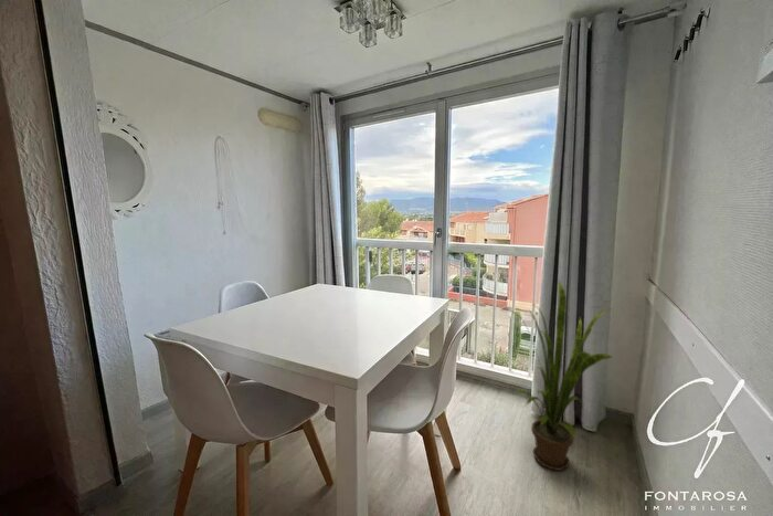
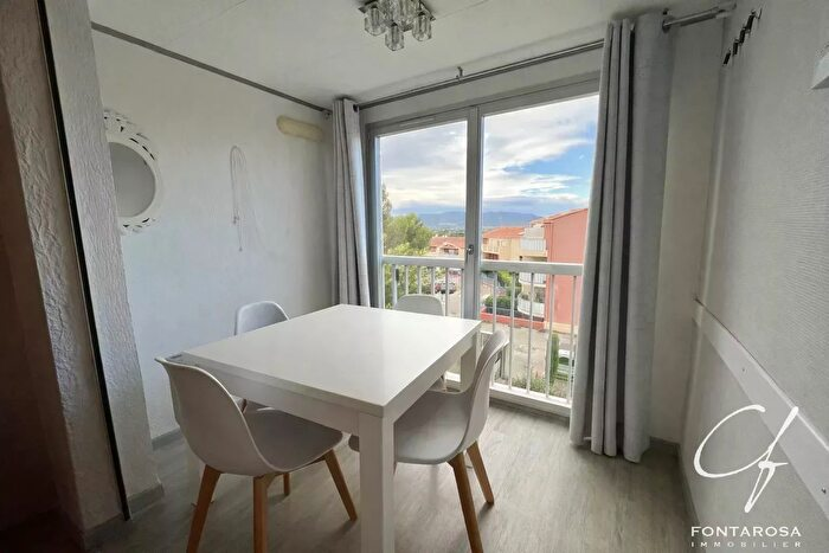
- house plant (550, 373)
